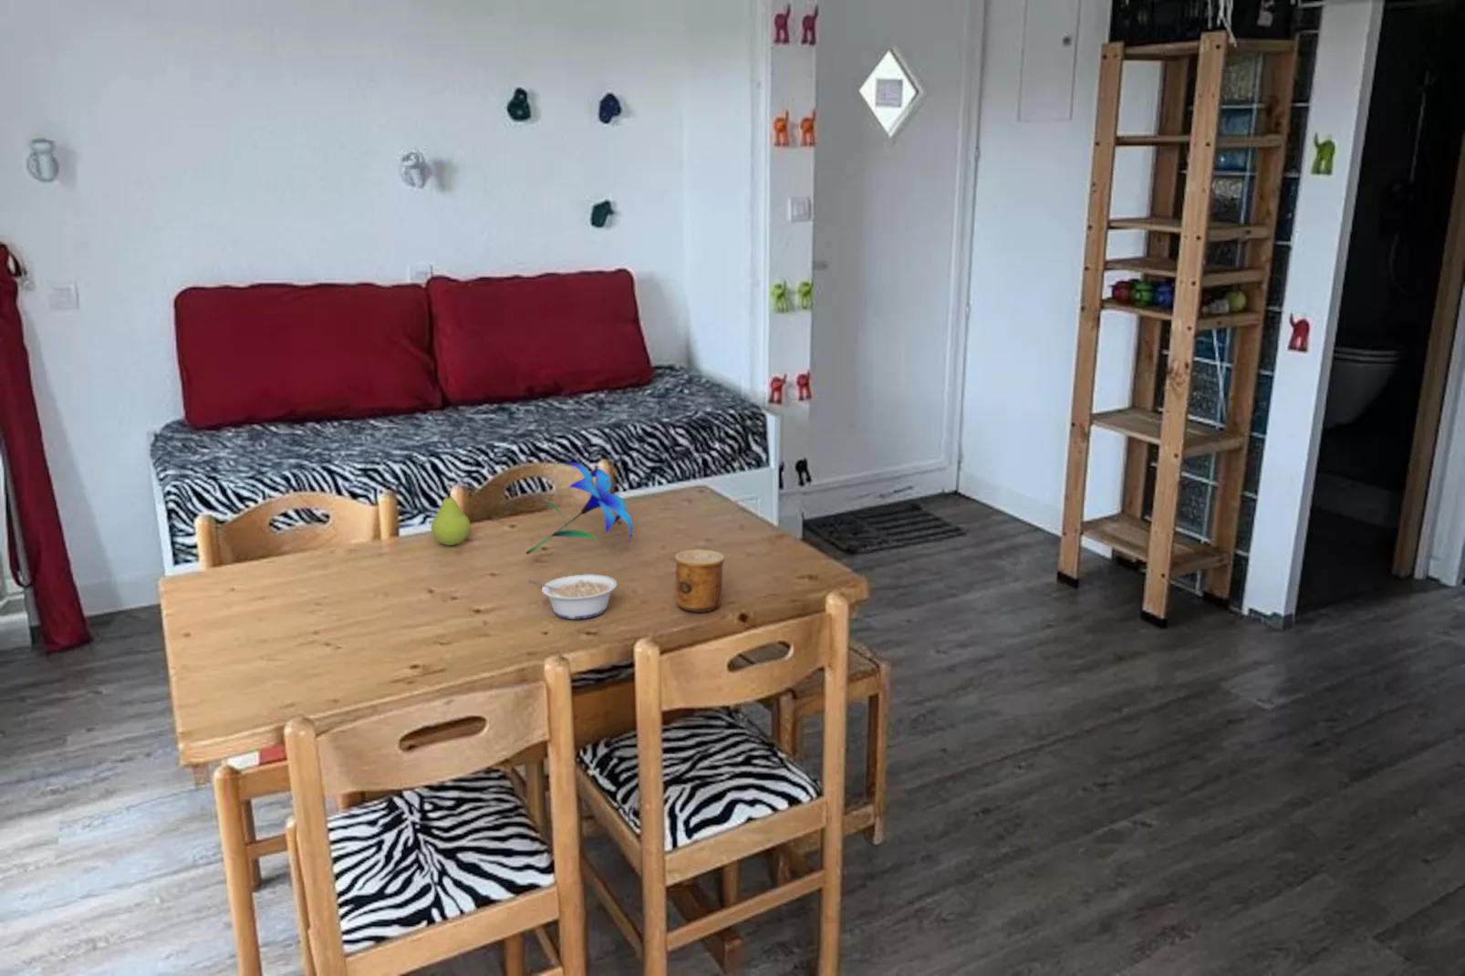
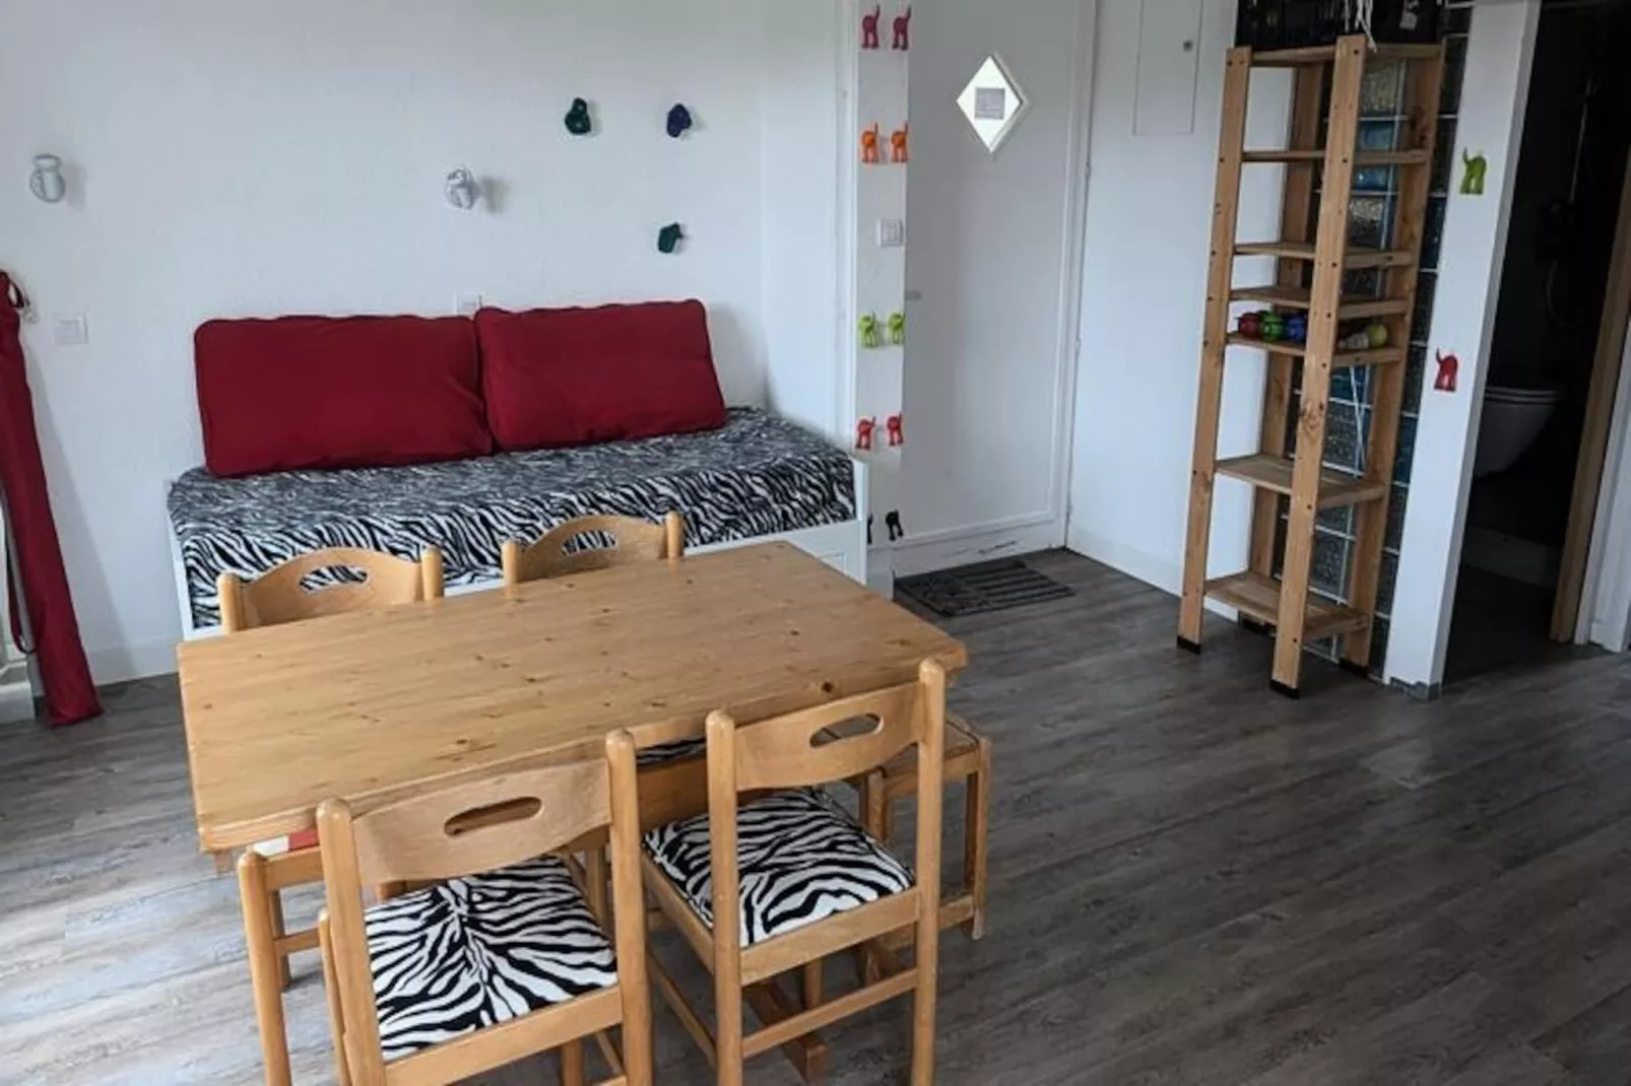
- legume (576, 596)
- fruit (450, 516)
- cup (699, 581)
- flower (581, 511)
